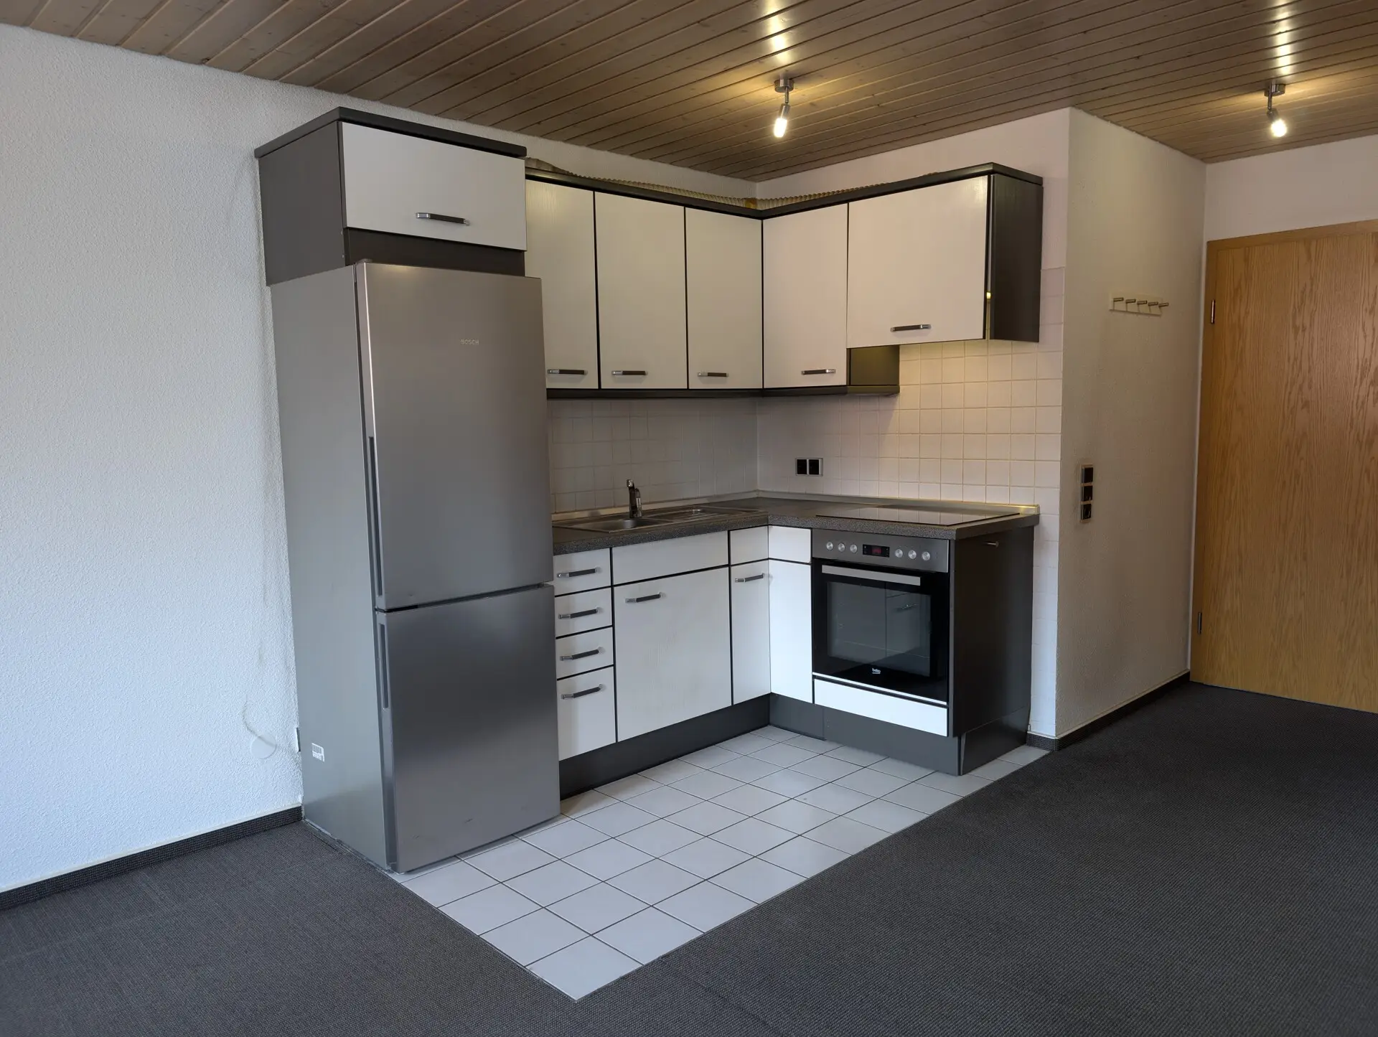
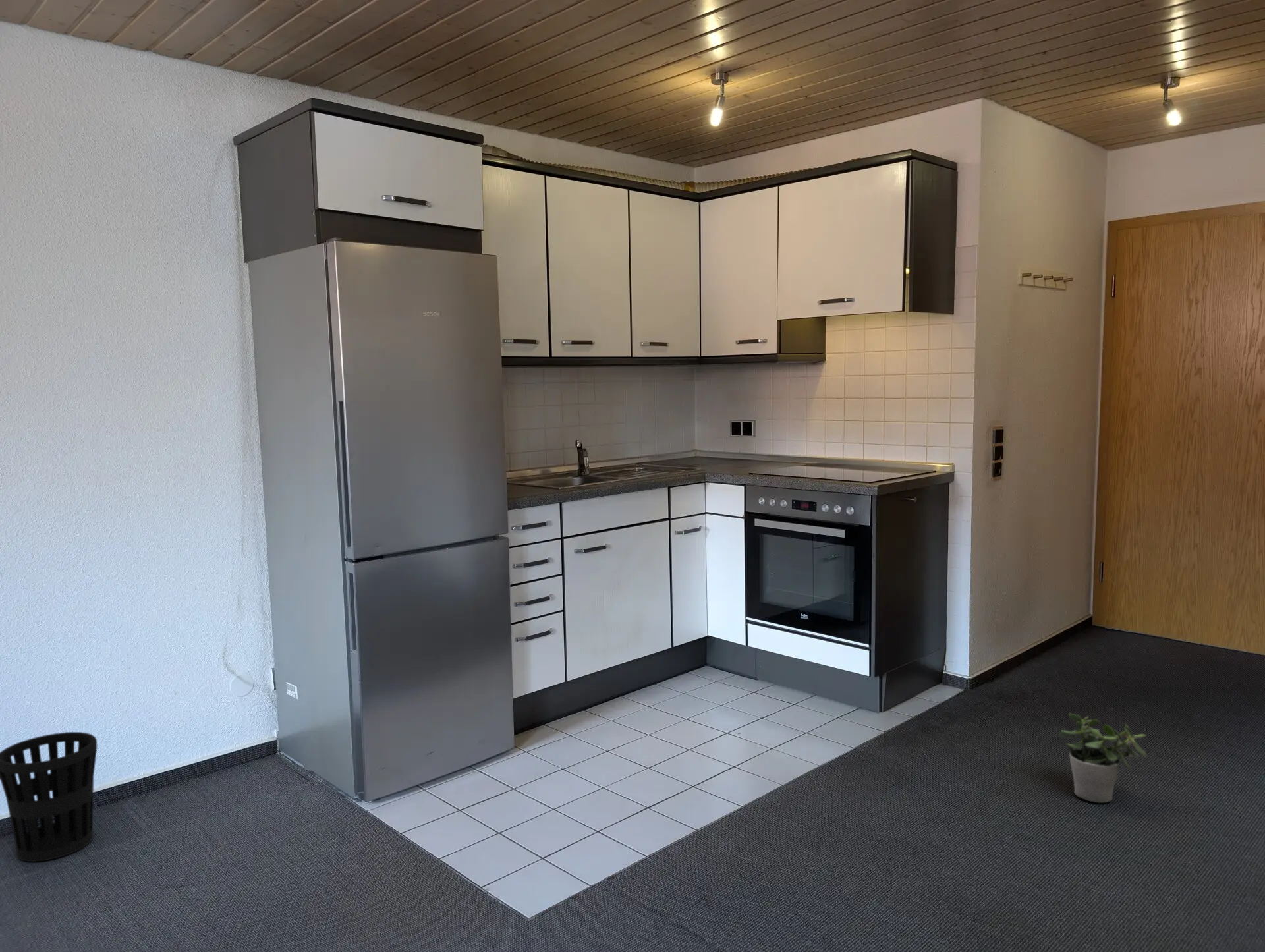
+ wastebasket (52, 796)
+ potted plant (1100, 754)
